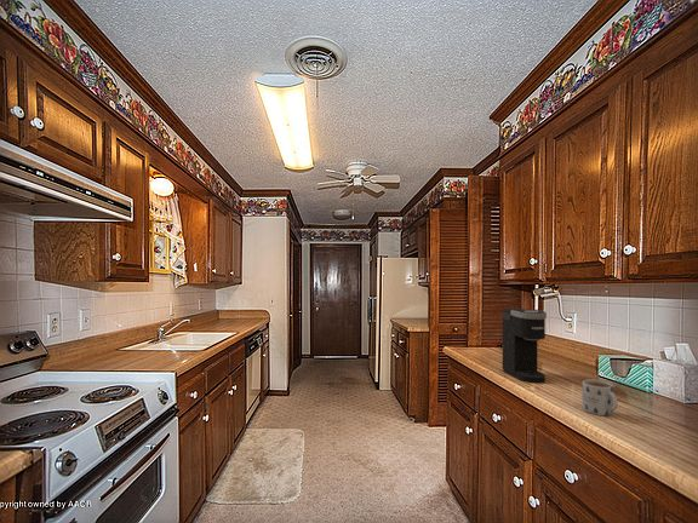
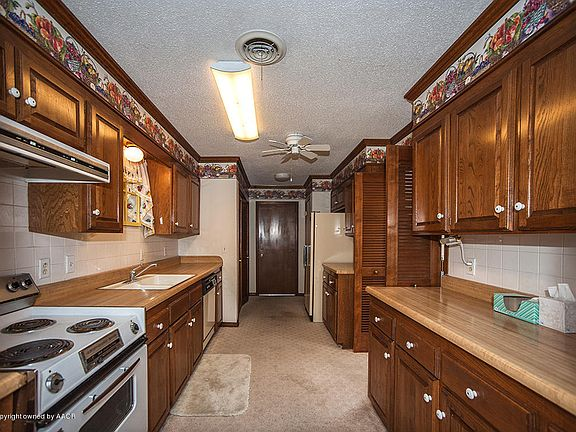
- coffee maker (522, 341)
- mug (601, 398)
